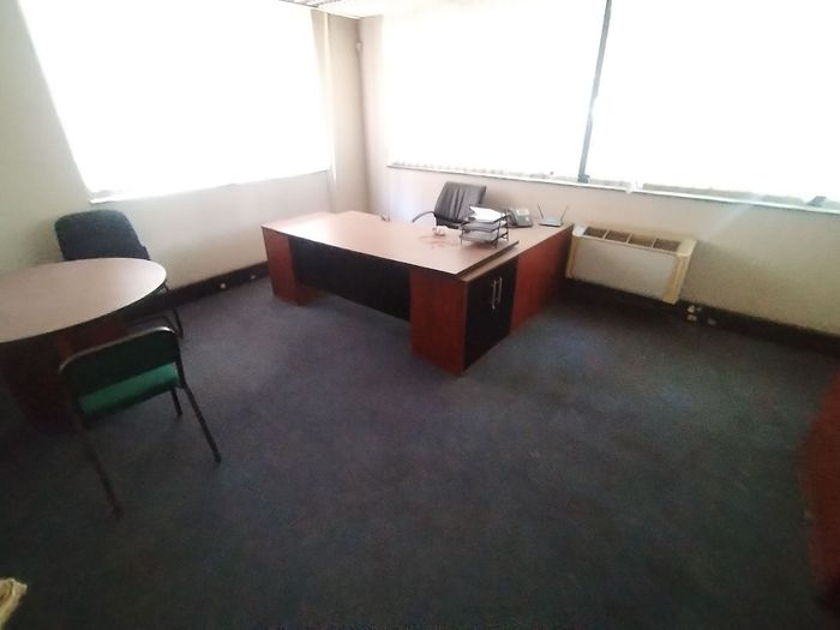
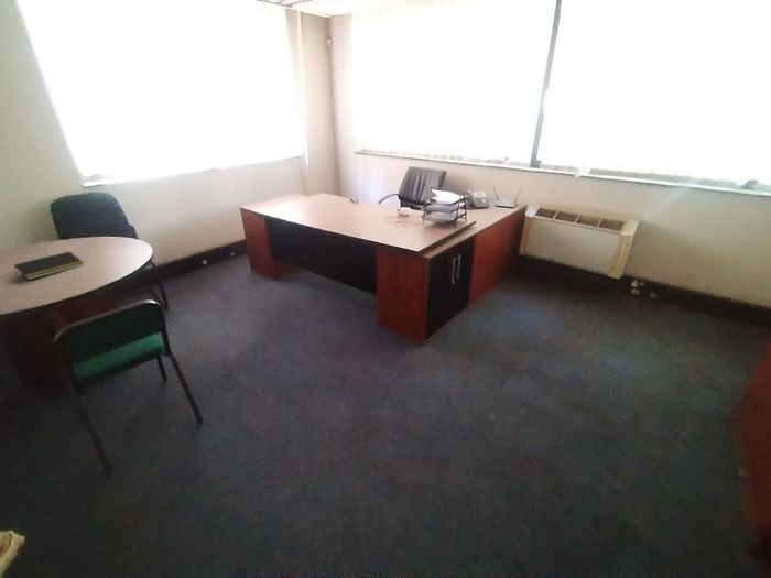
+ notepad (50, 264)
